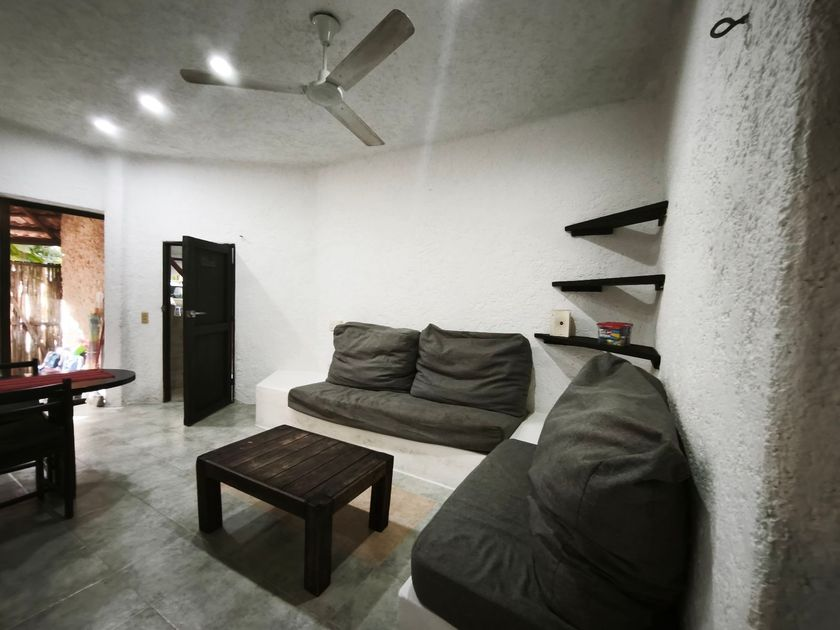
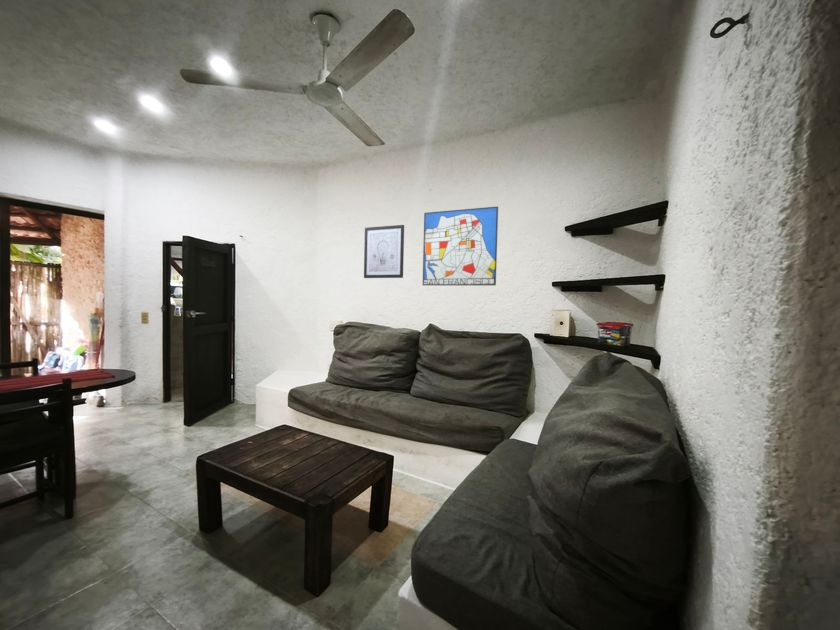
+ wall art (458, 247)
+ wall art (383, 252)
